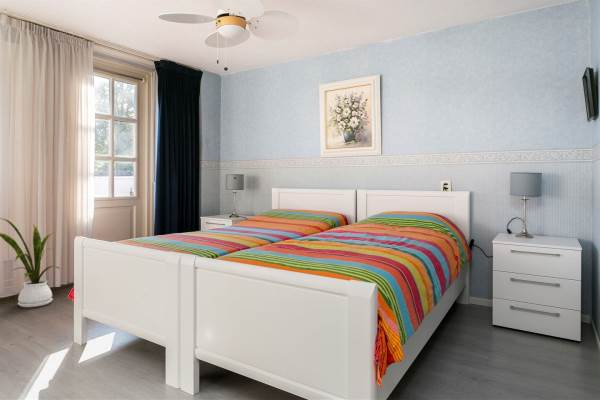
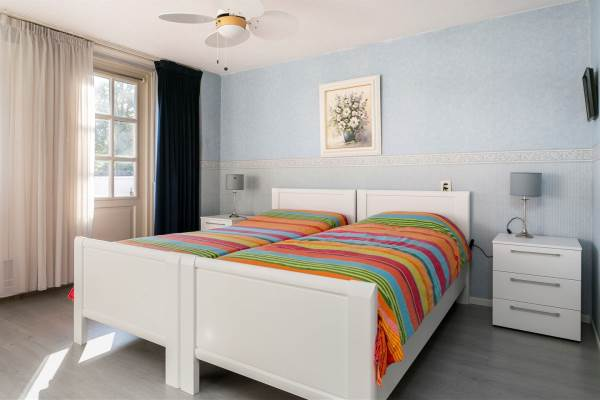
- house plant (30, 260)
